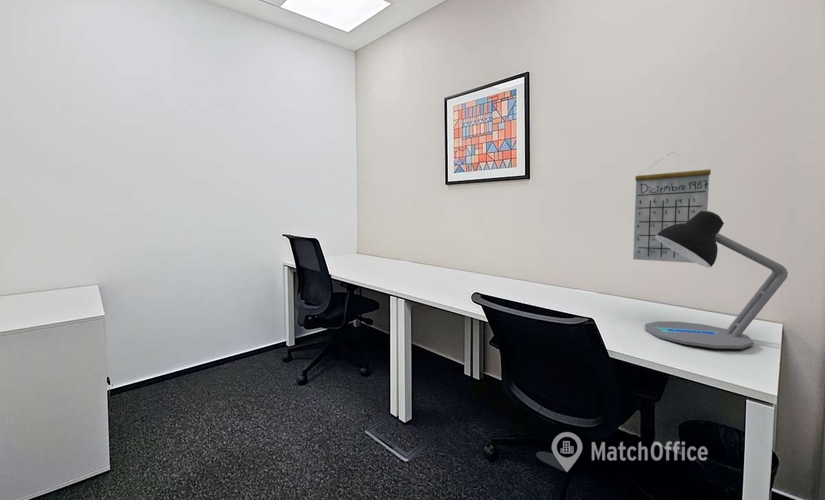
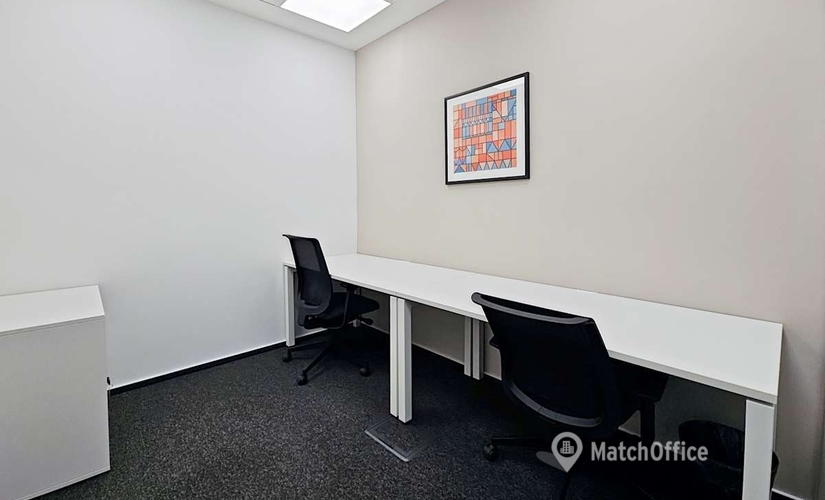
- calendar (669, 206)
- desk lamp (709, 267)
